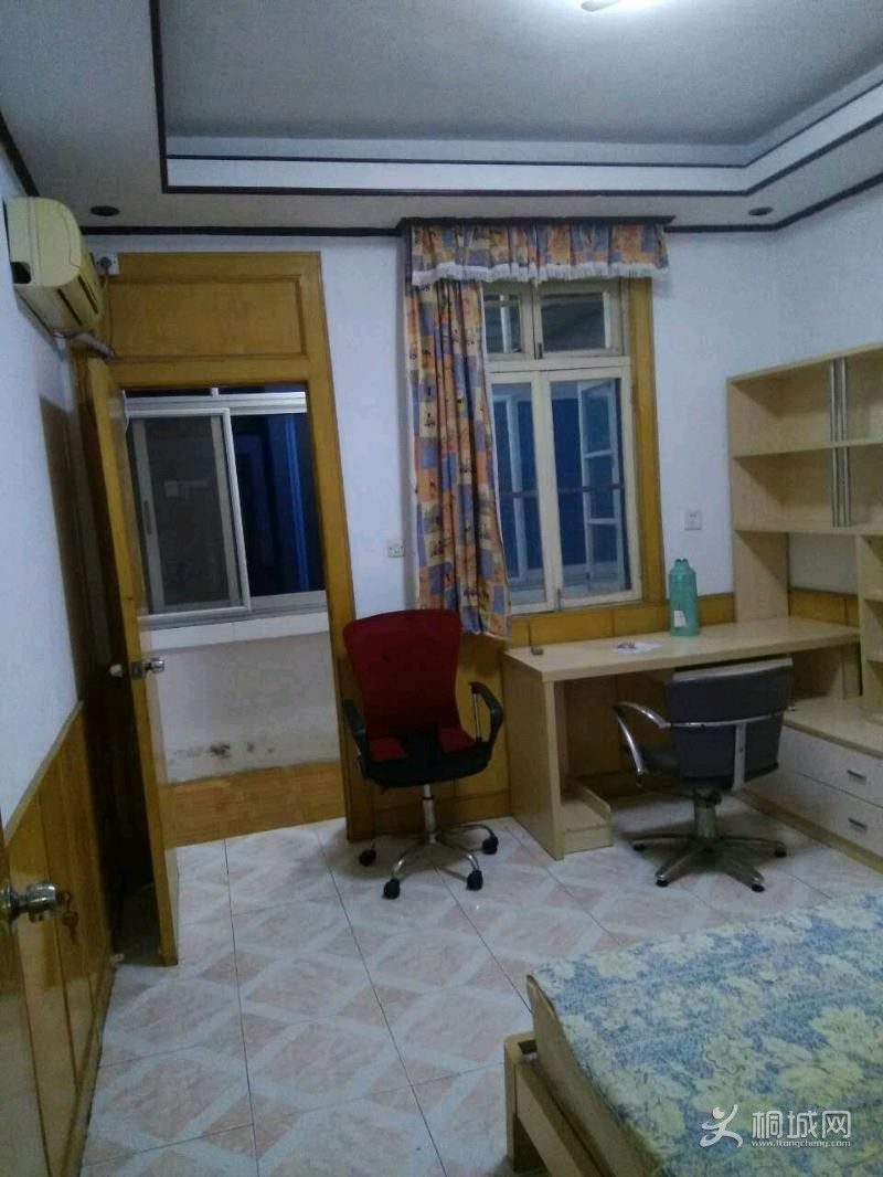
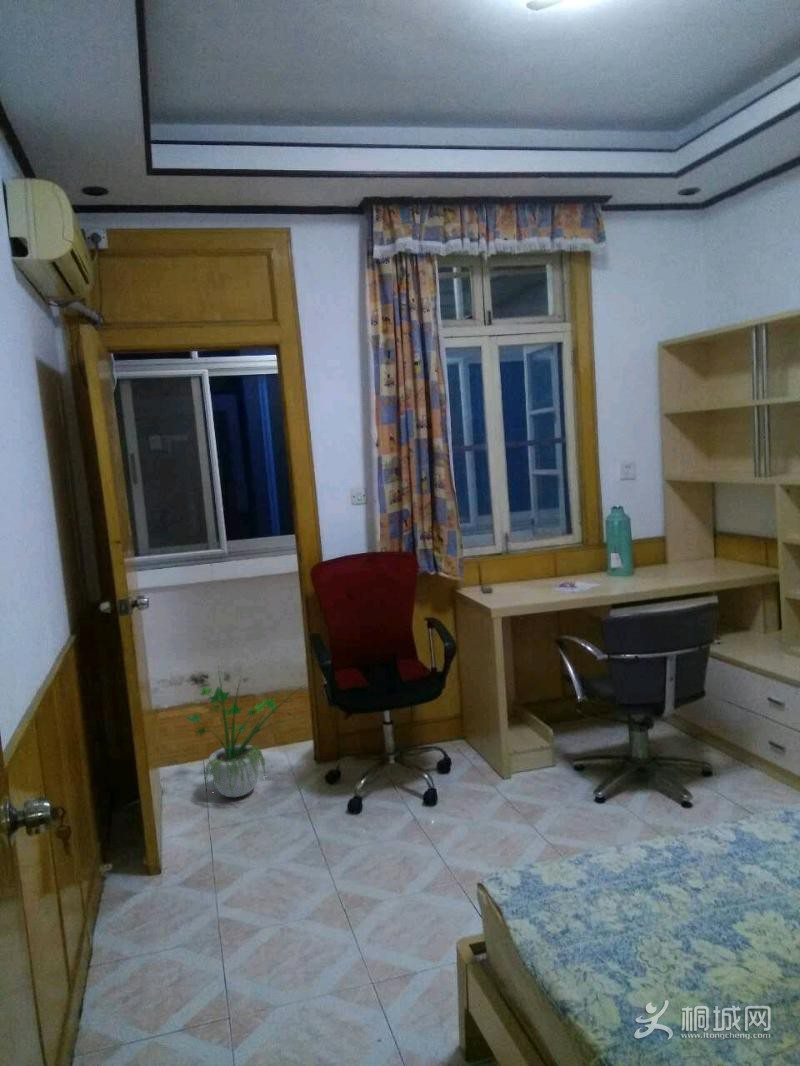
+ potted plant (248, 724)
